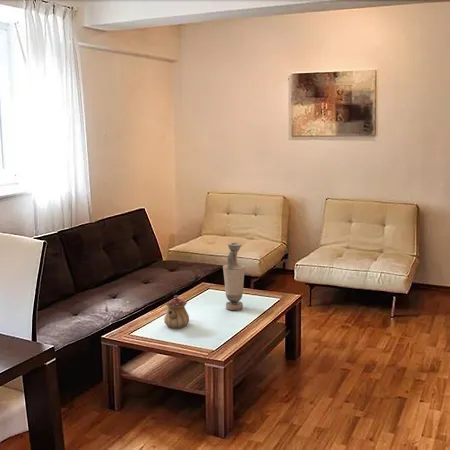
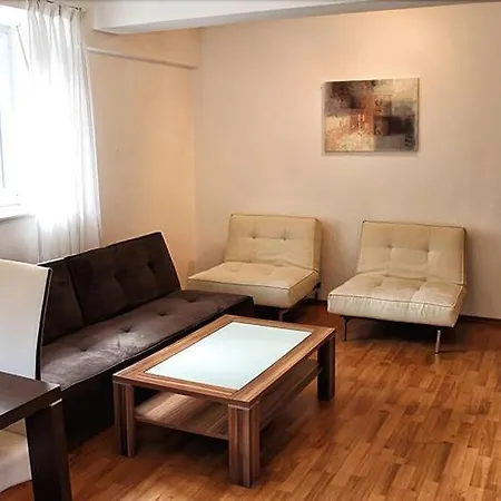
- vase (234, 276)
- teapot (177, 309)
